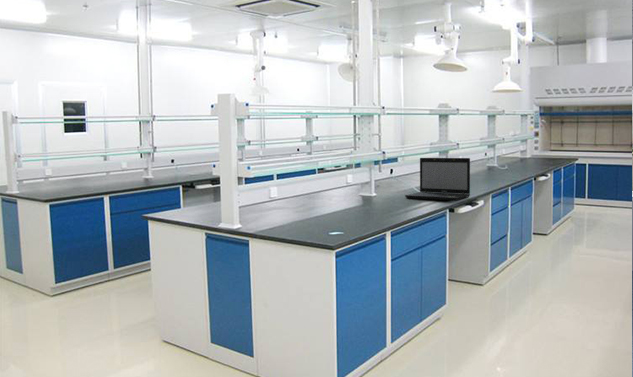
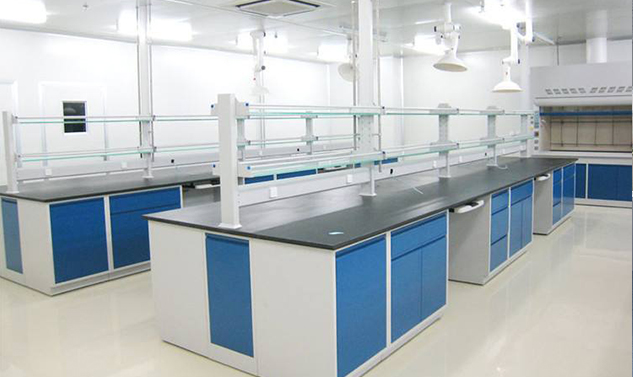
- laptop (437, 178)
